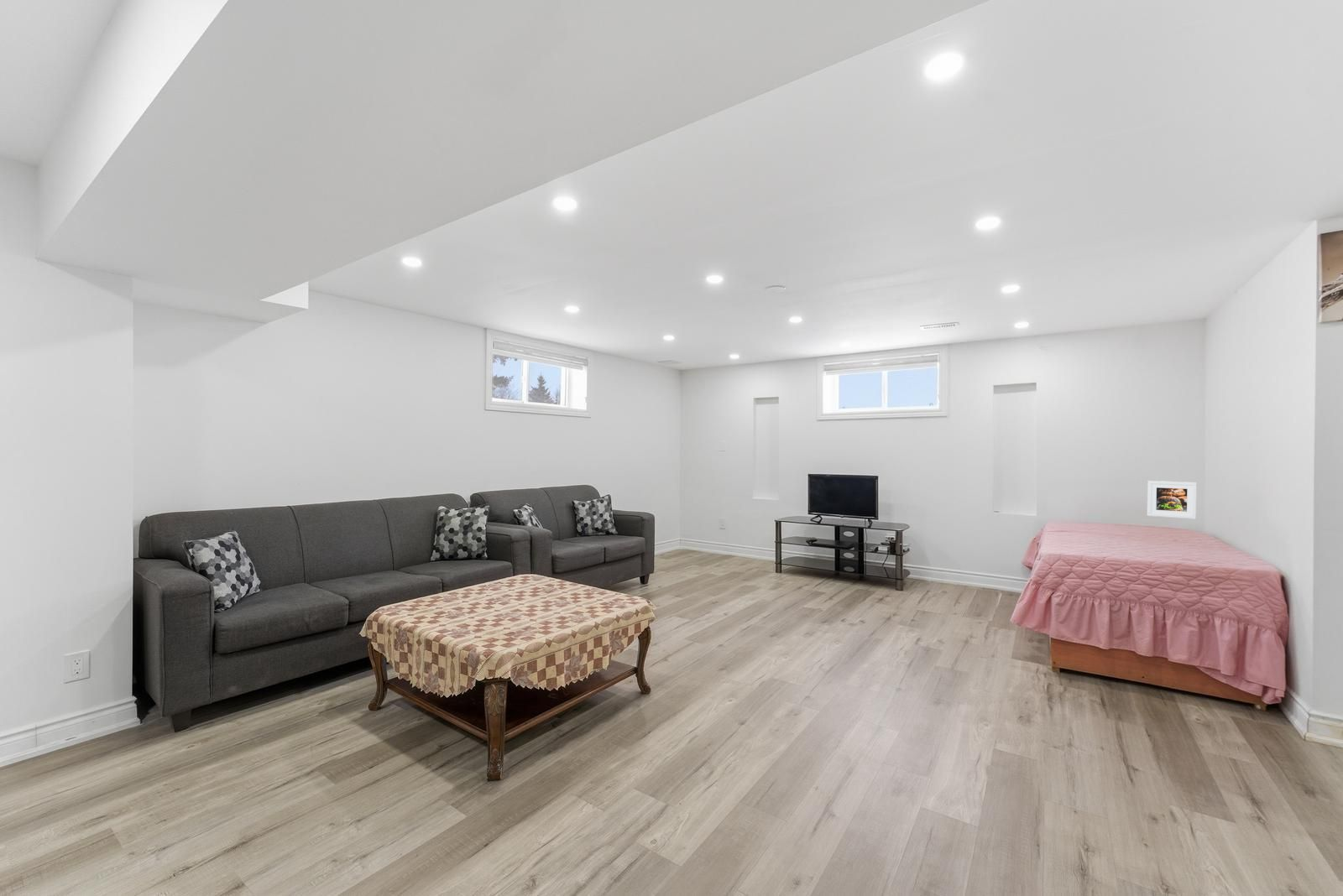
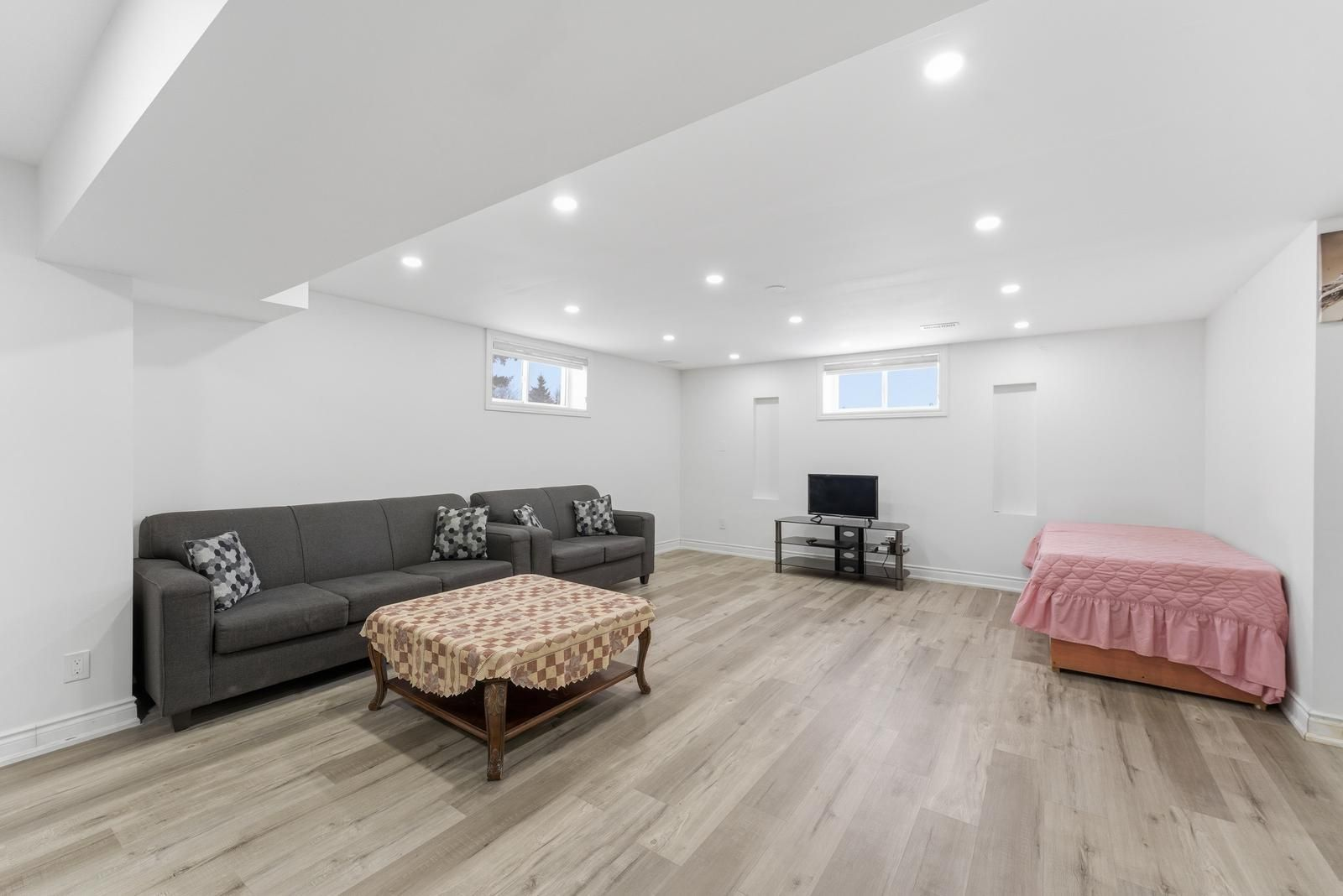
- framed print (1171, 499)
